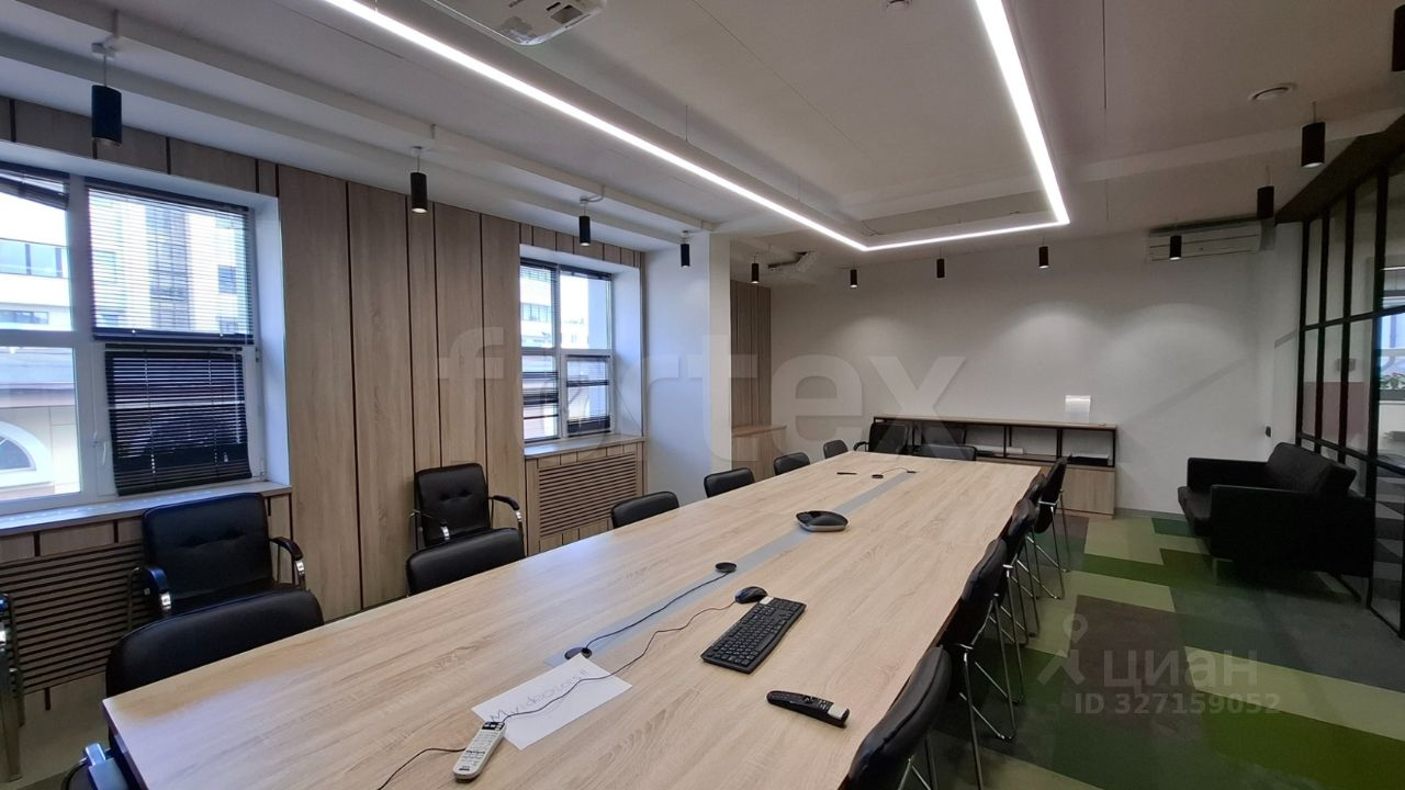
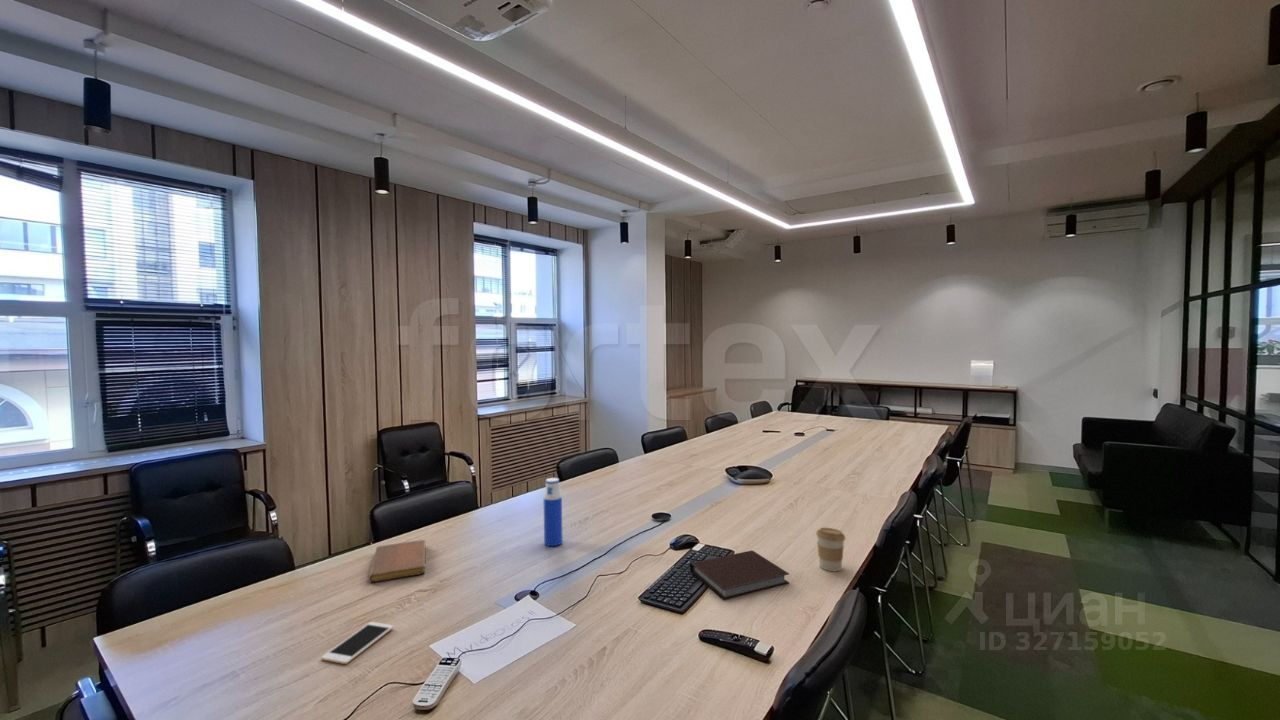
+ water bottle (552, 511)
+ cell phone (359, 641)
+ coffee cup (830, 548)
+ notebook (399, 559)
+ notebook (738, 572)
